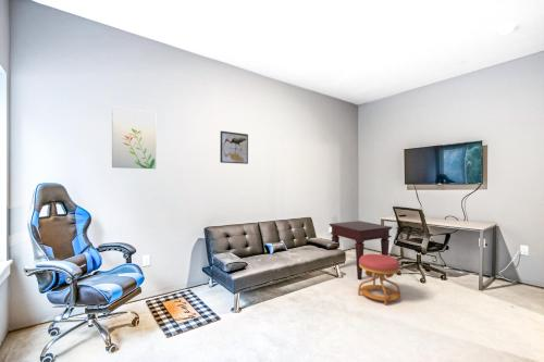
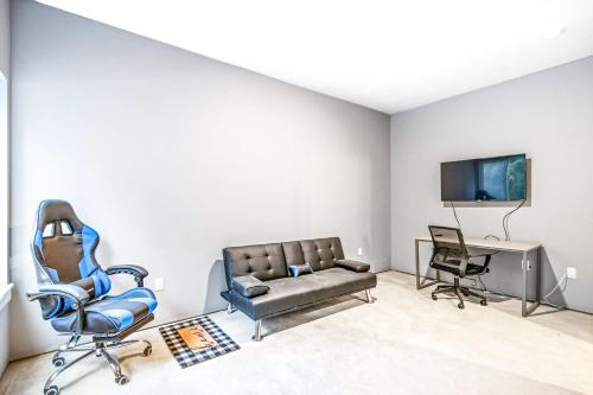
- stool (379, 276)
- side table (359, 248)
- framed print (234, 148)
- wall art (135, 138)
